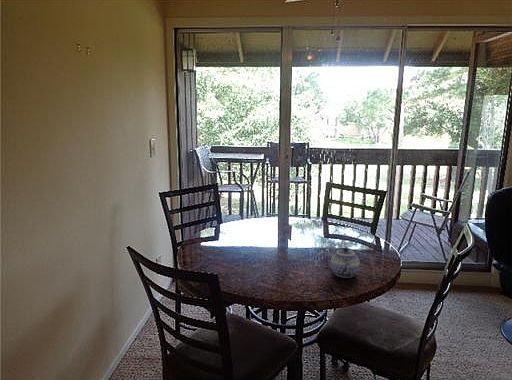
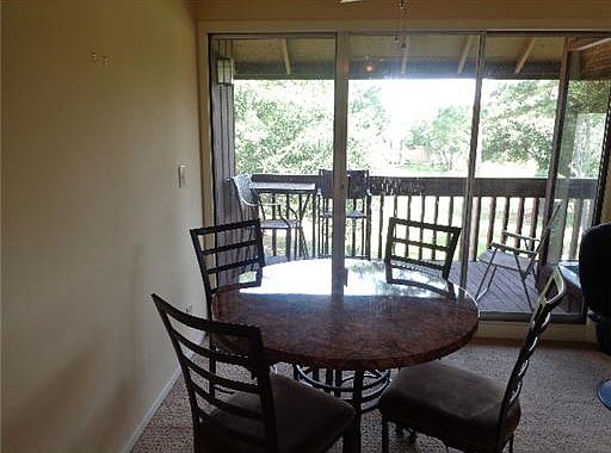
- teapot (345, 261)
